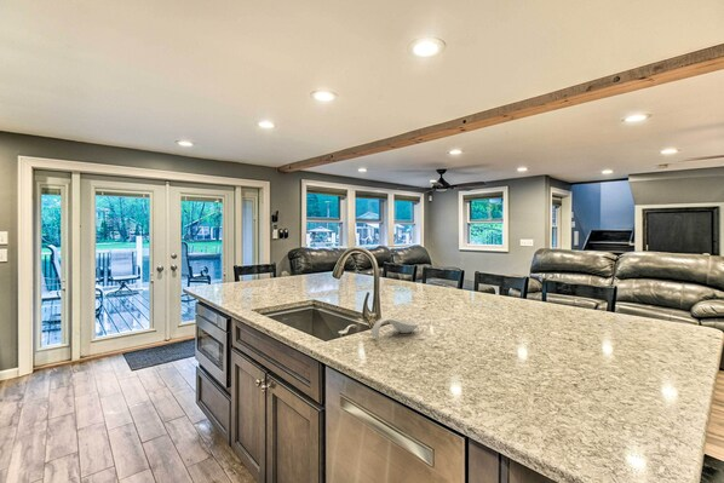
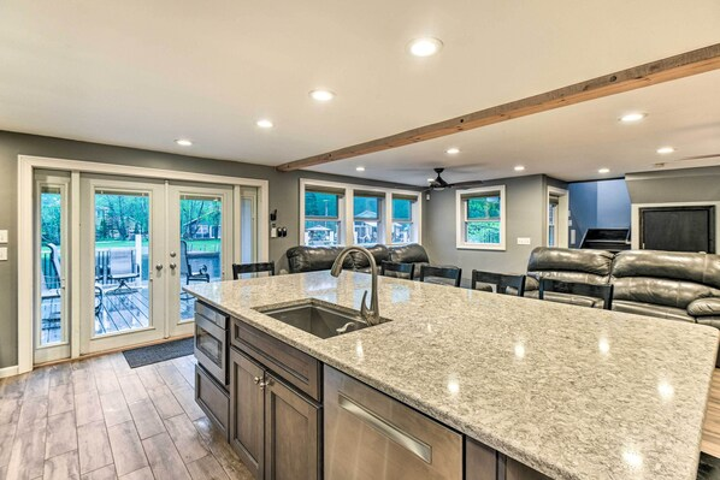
- spoon rest (395, 324)
